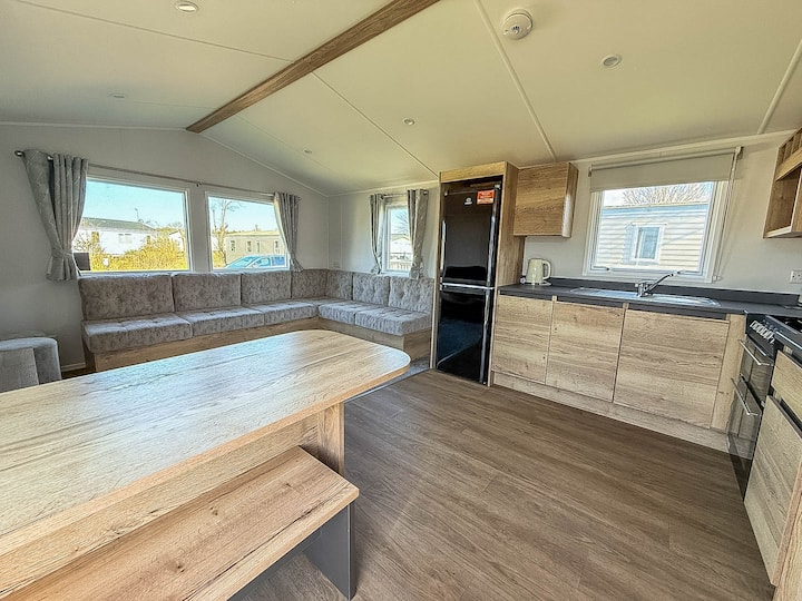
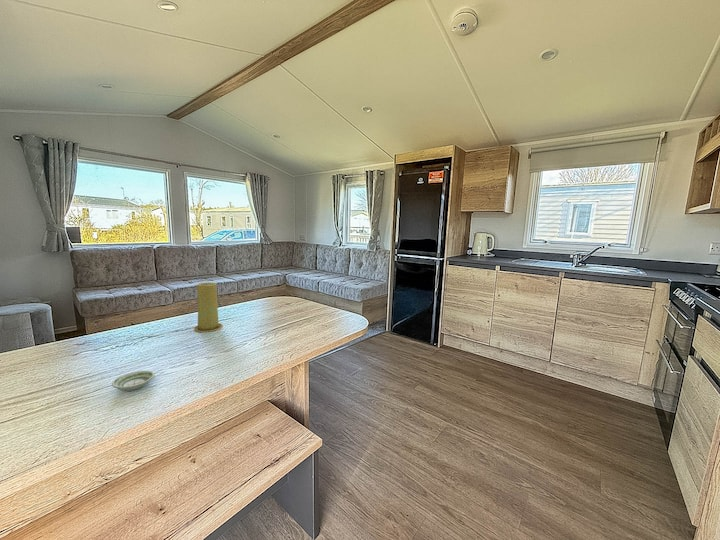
+ candle (207, 305)
+ saucer (134, 382)
